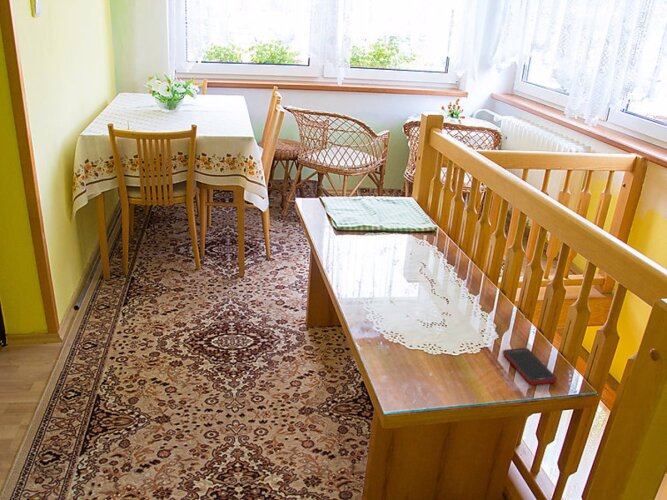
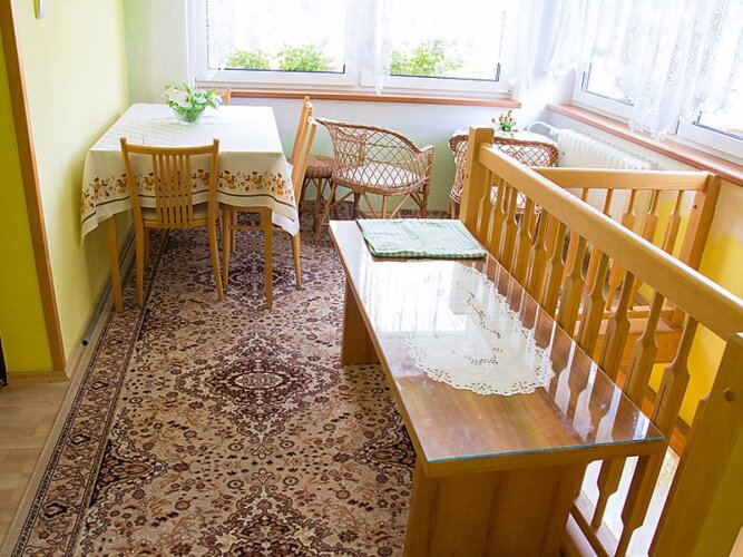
- cell phone (528, 365)
